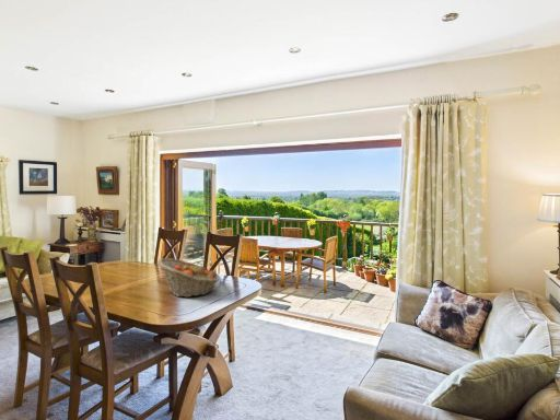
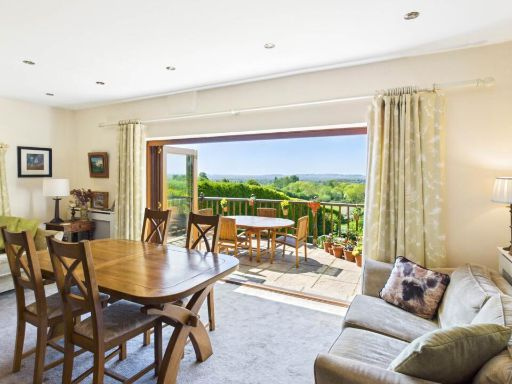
- fruit basket (188, 275)
